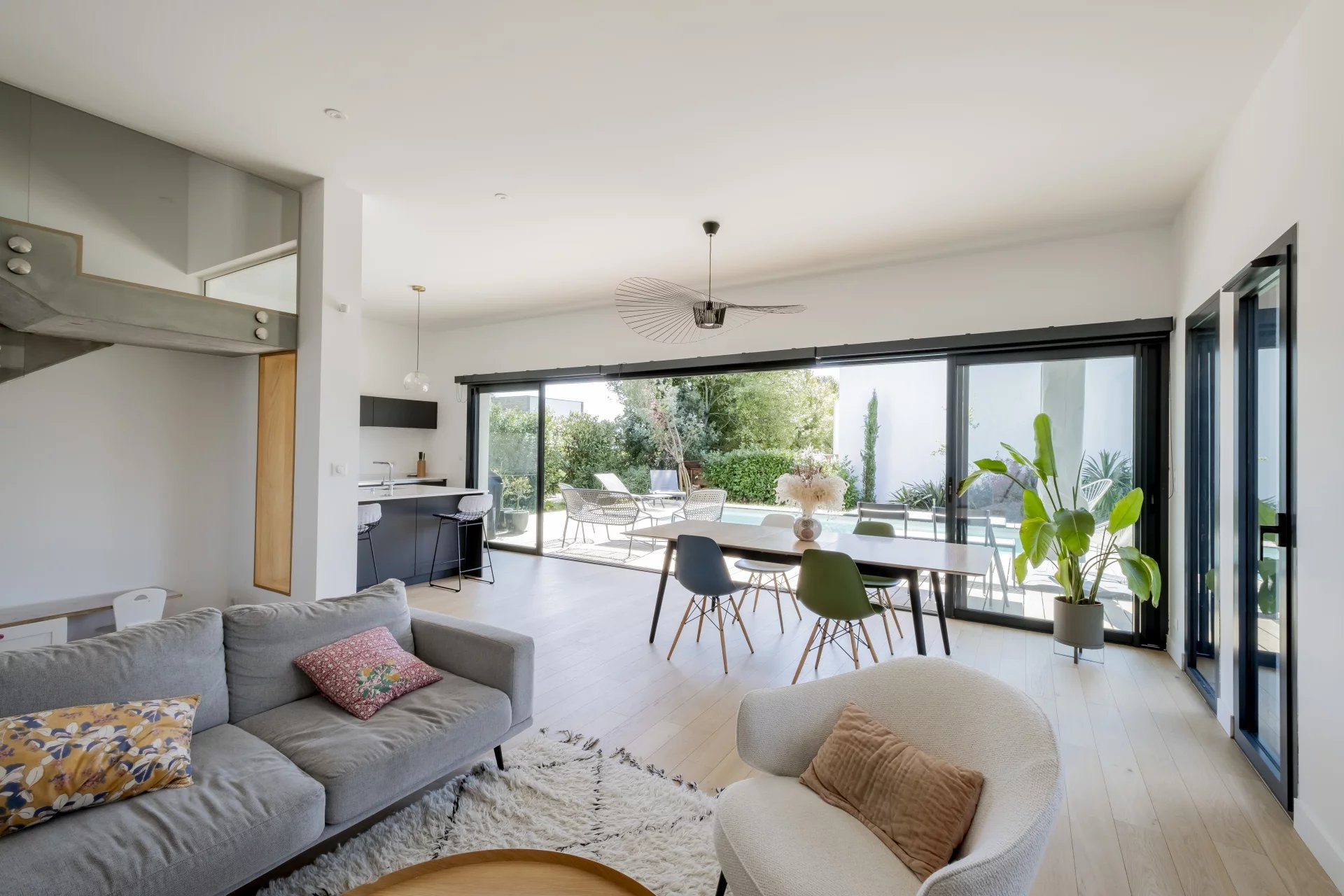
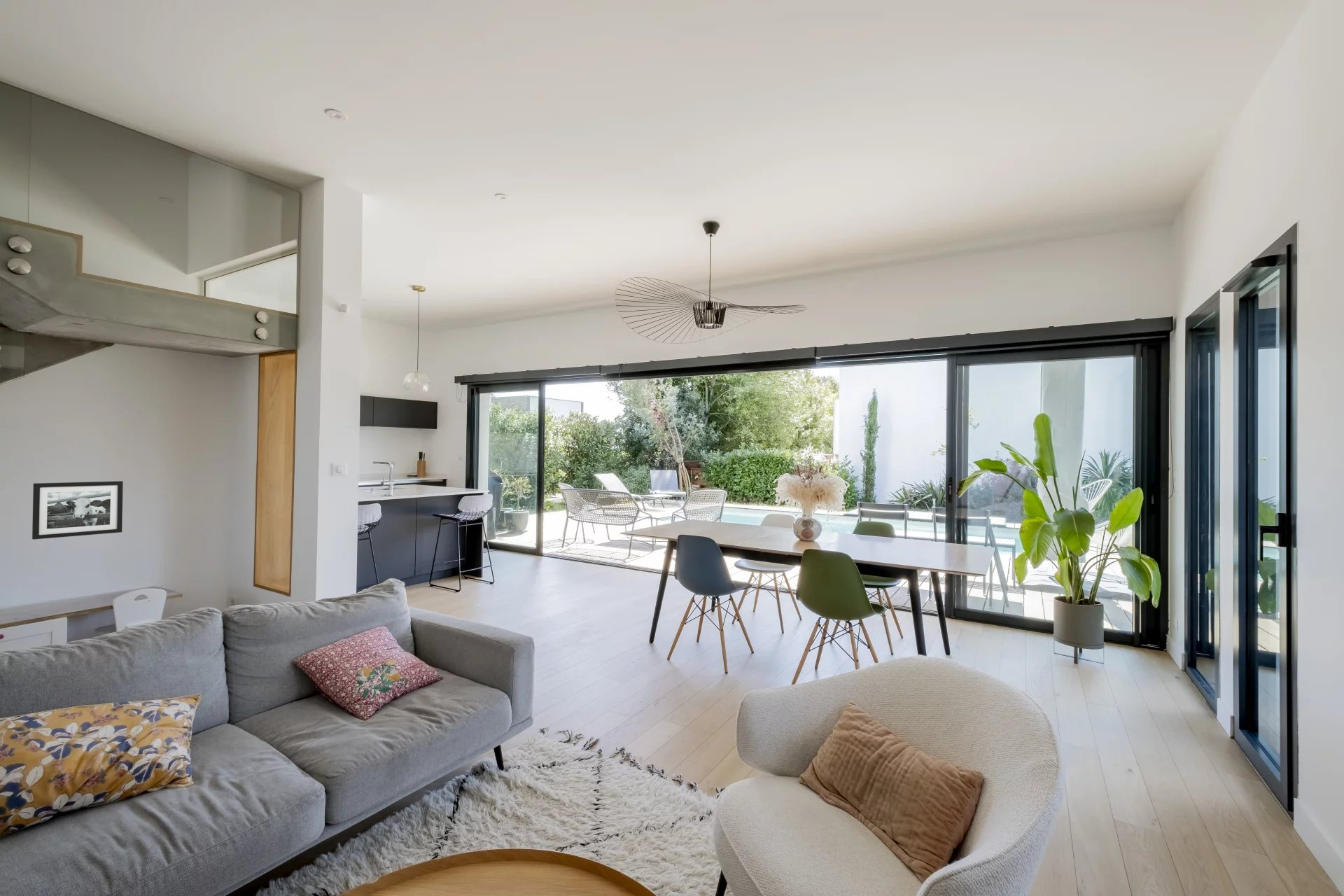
+ picture frame (79, 508)
